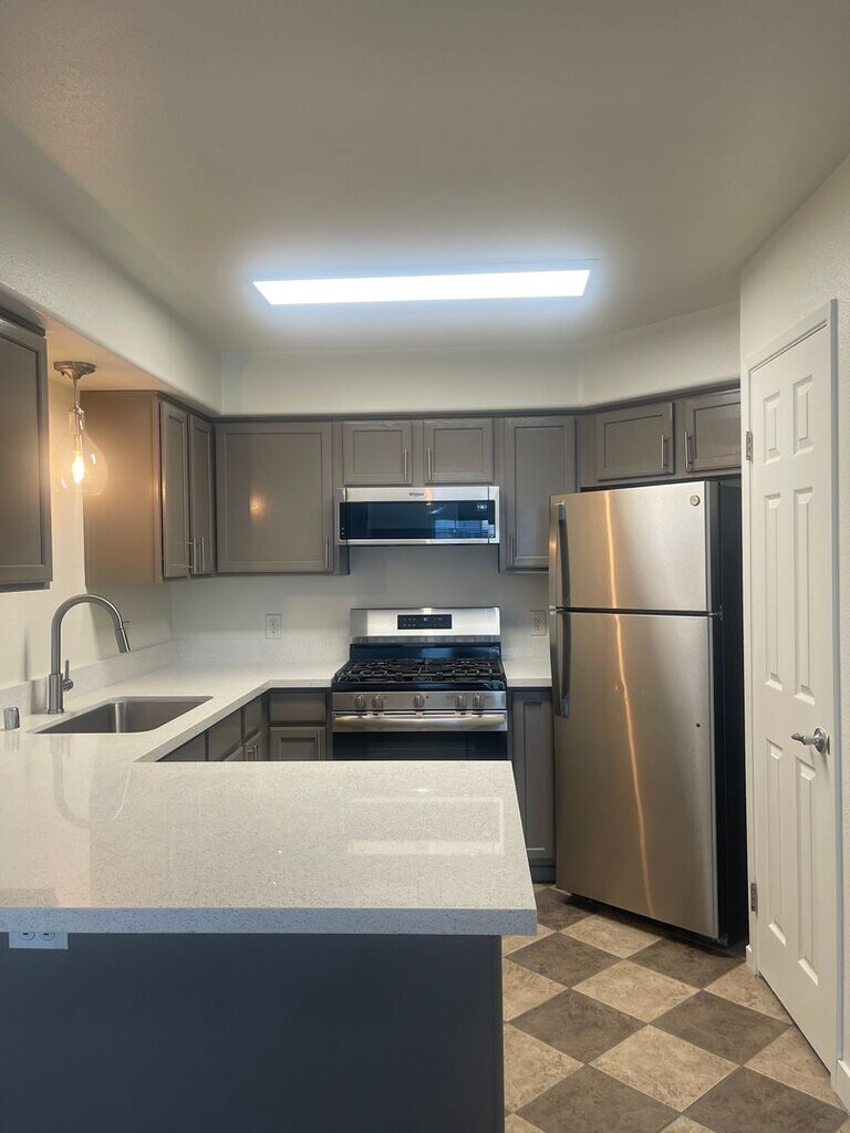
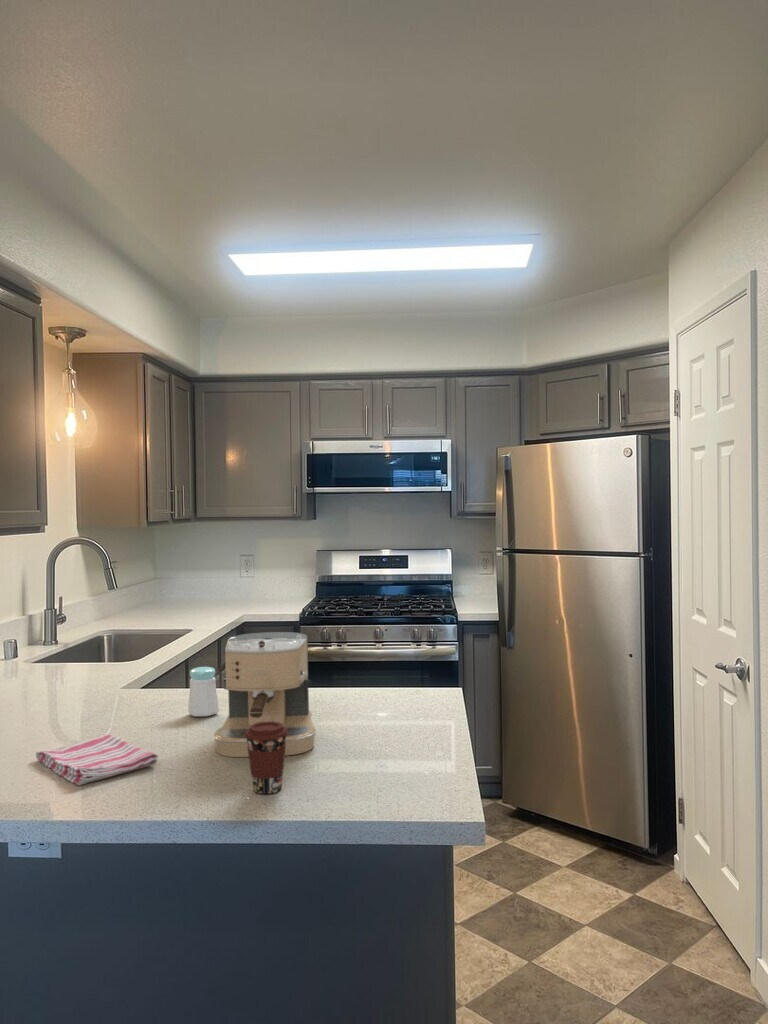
+ coffee cup (266, 757)
+ coffee maker (265, 690)
+ salt shaker (203, 691)
+ dish towel (96, 754)
